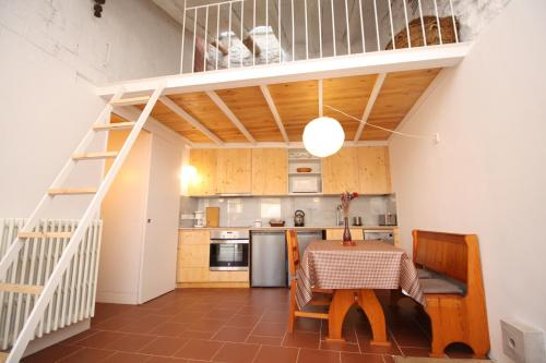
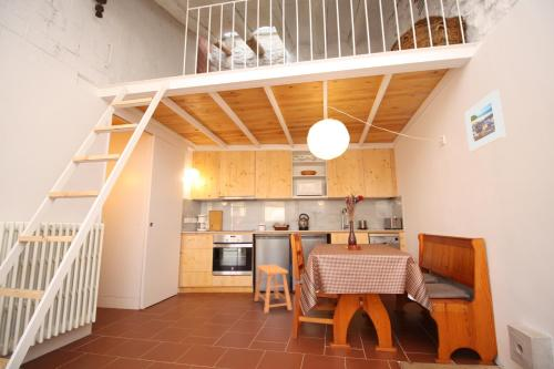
+ stool (271, 286)
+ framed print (482, 123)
